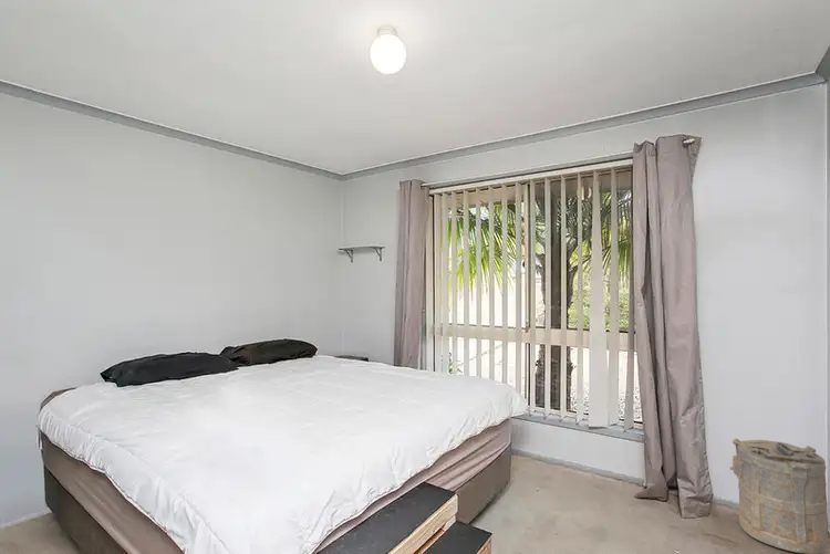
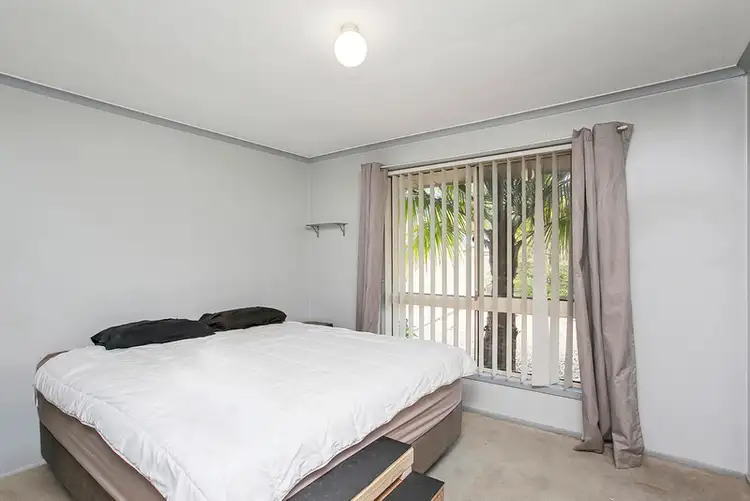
- laundry hamper (776, 487)
